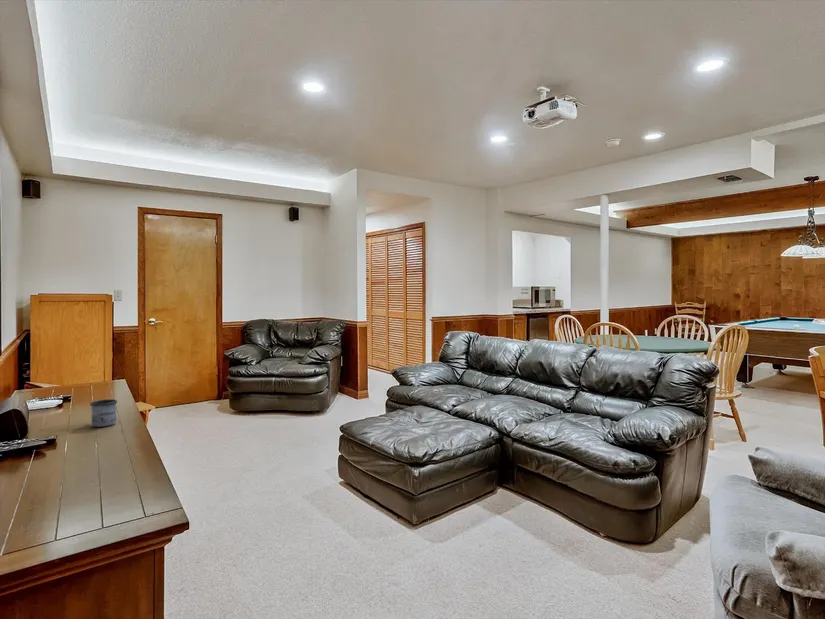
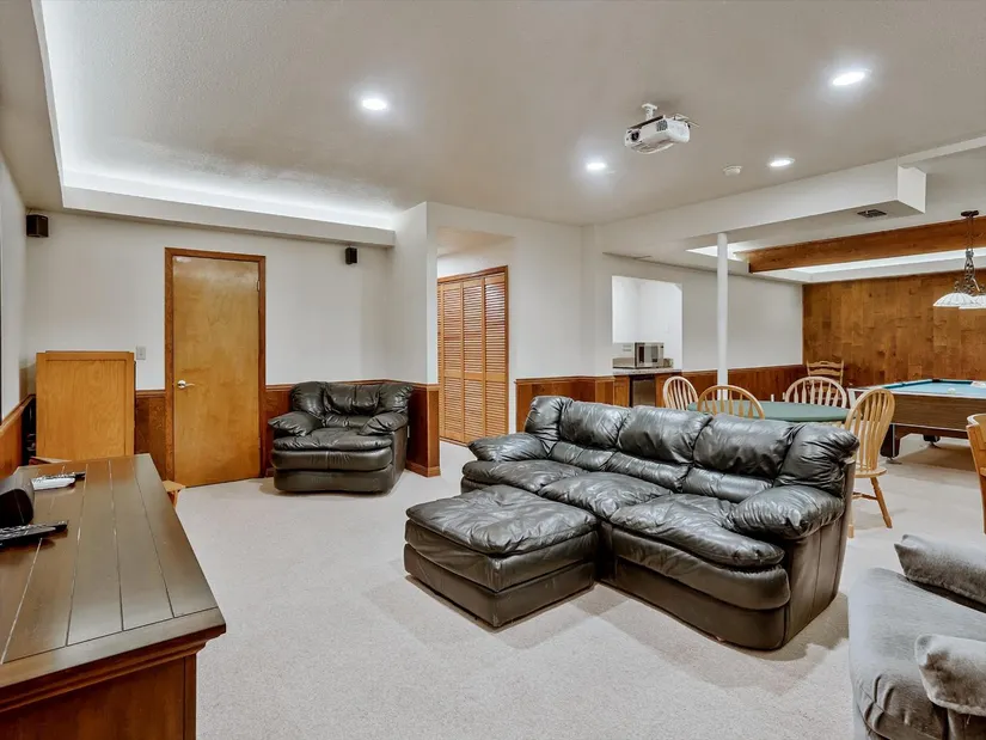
- mug (103, 412)
